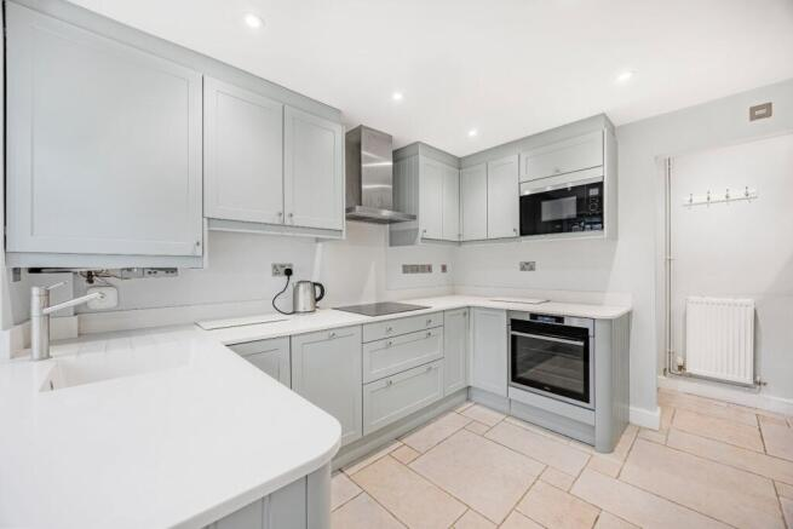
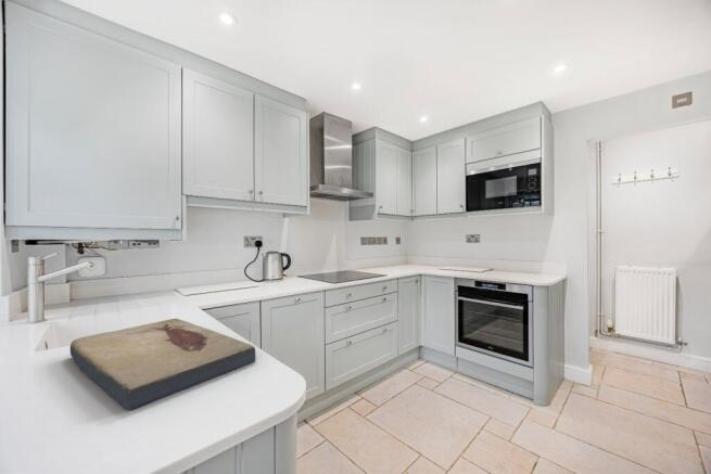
+ fish fossil (160, 349)
